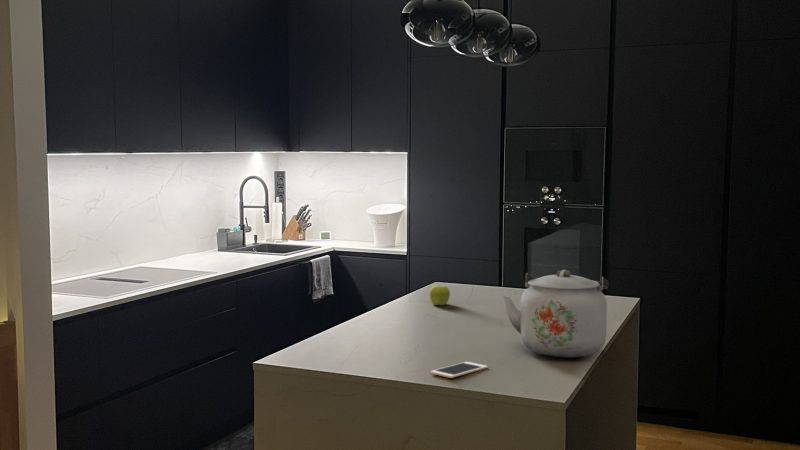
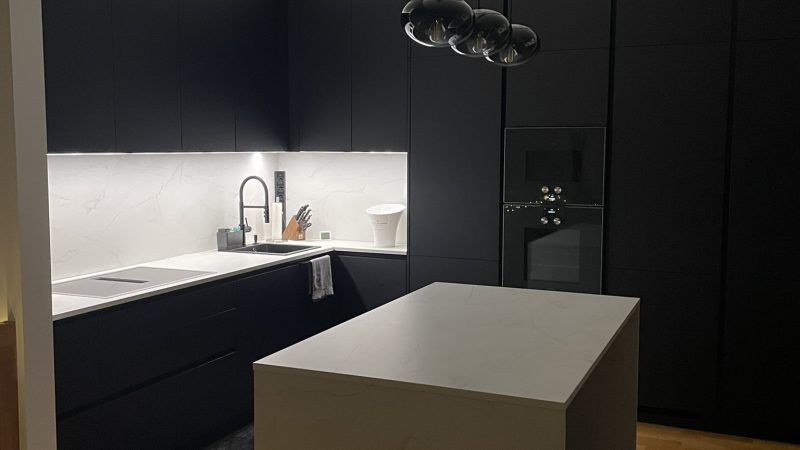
- kettle (554, 309)
- fruit (439, 295)
- cell phone (459, 369)
